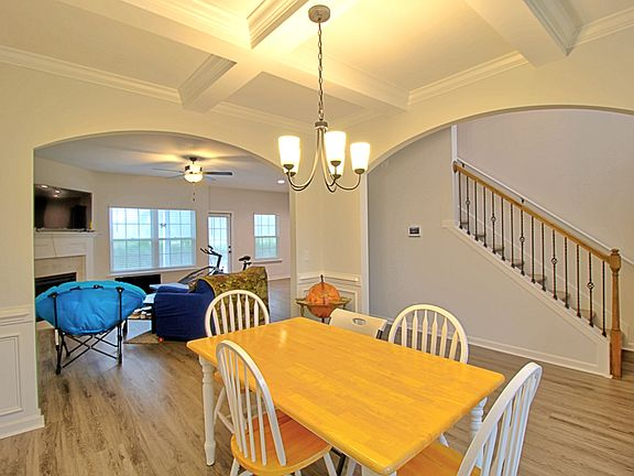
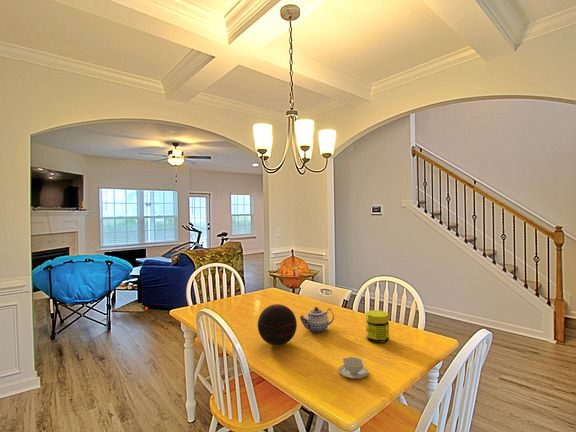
+ jar (377, 326)
+ chinaware (353, 367)
+ decorative orb (277, 324)
+ teapot (317, 318)
